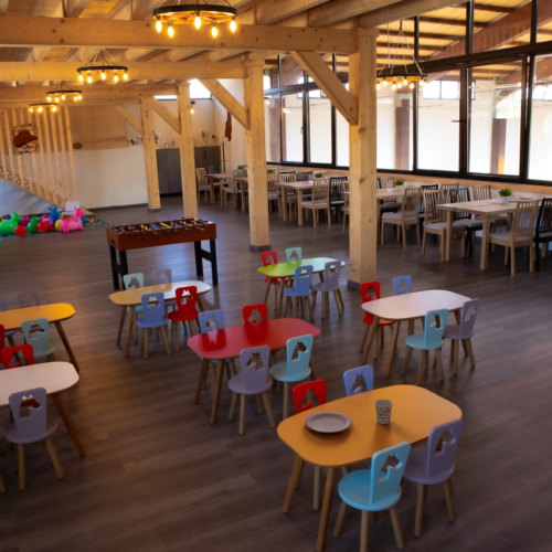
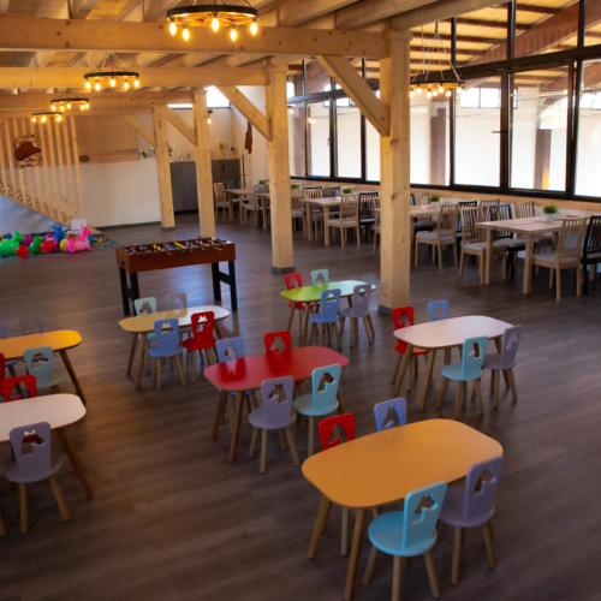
- plate (328, 423)
- cup (383, 412)
